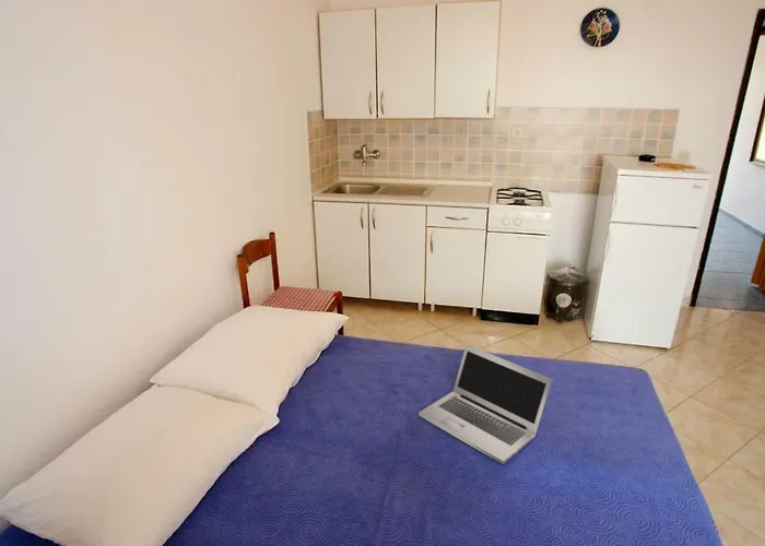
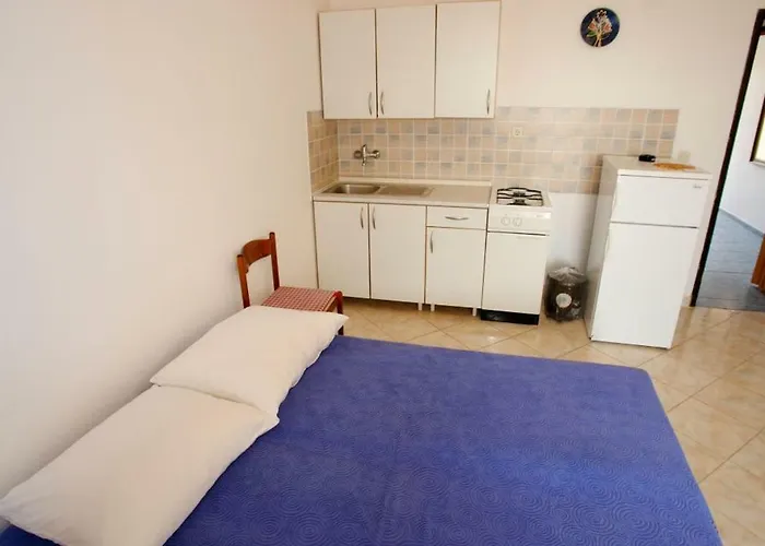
- laptop (482, 397)
